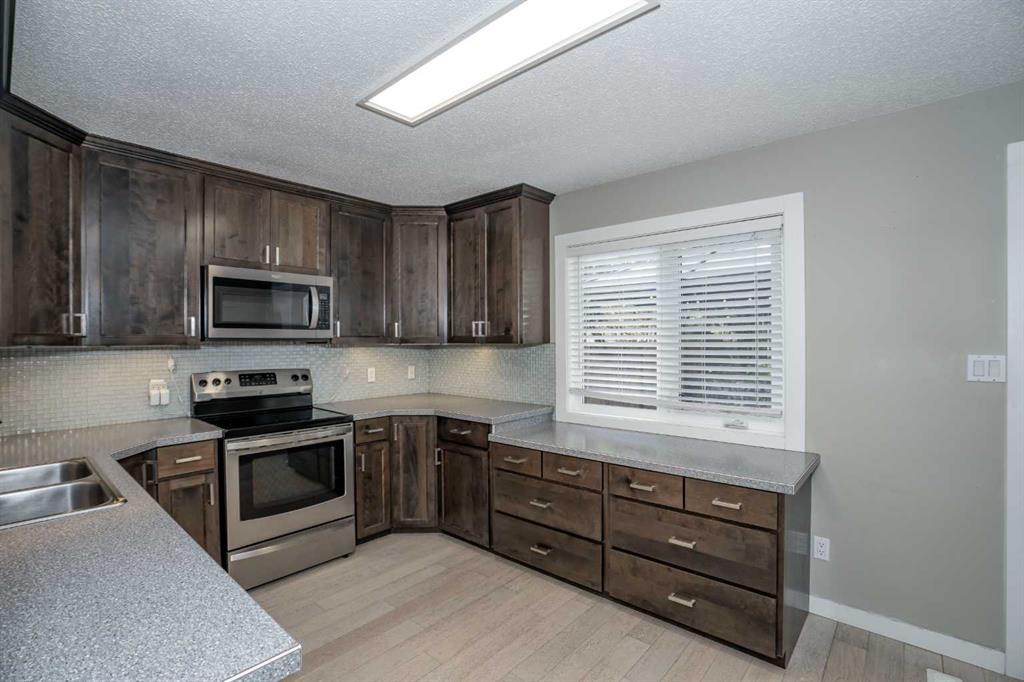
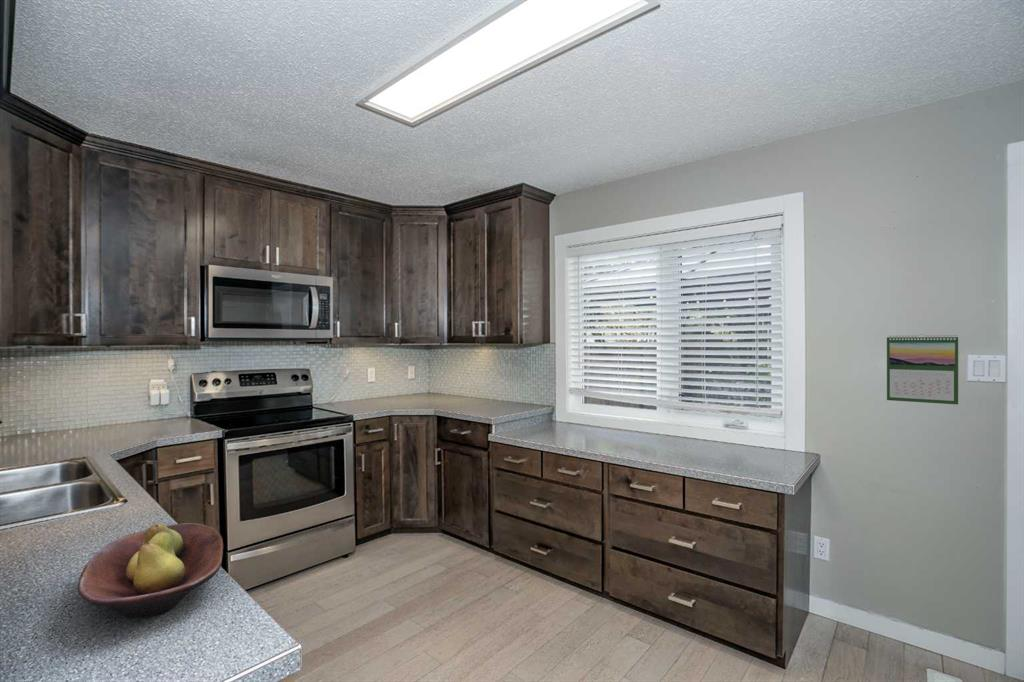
+ calendar (921, 368)
+ fruit bowl (157, 559)
